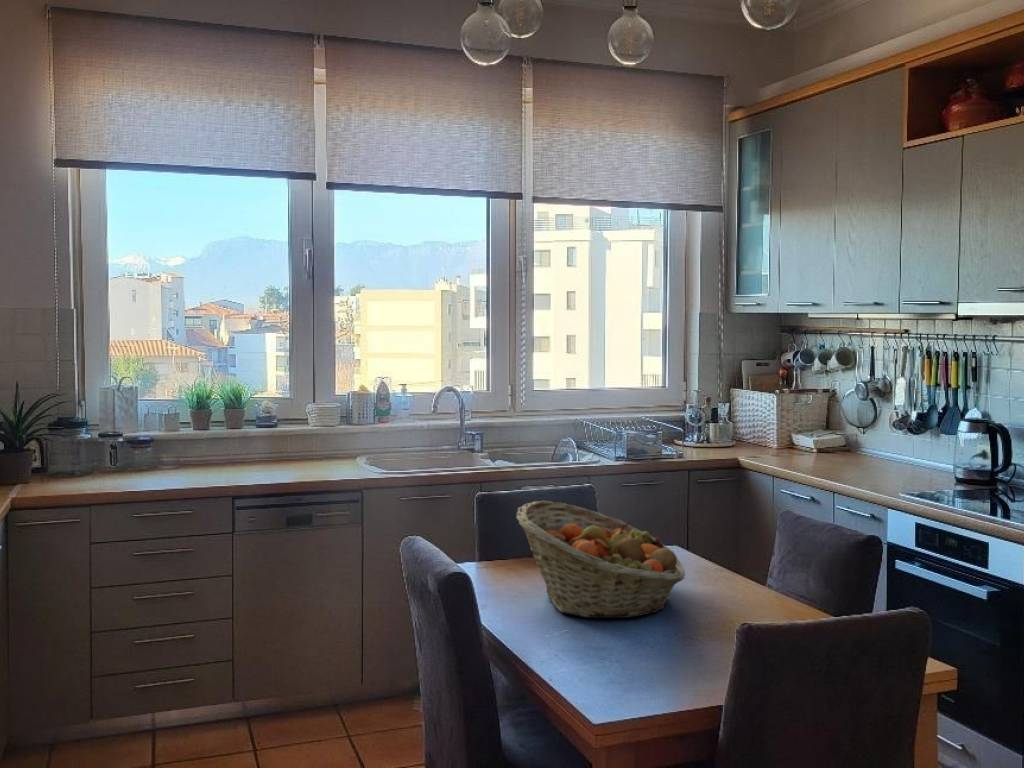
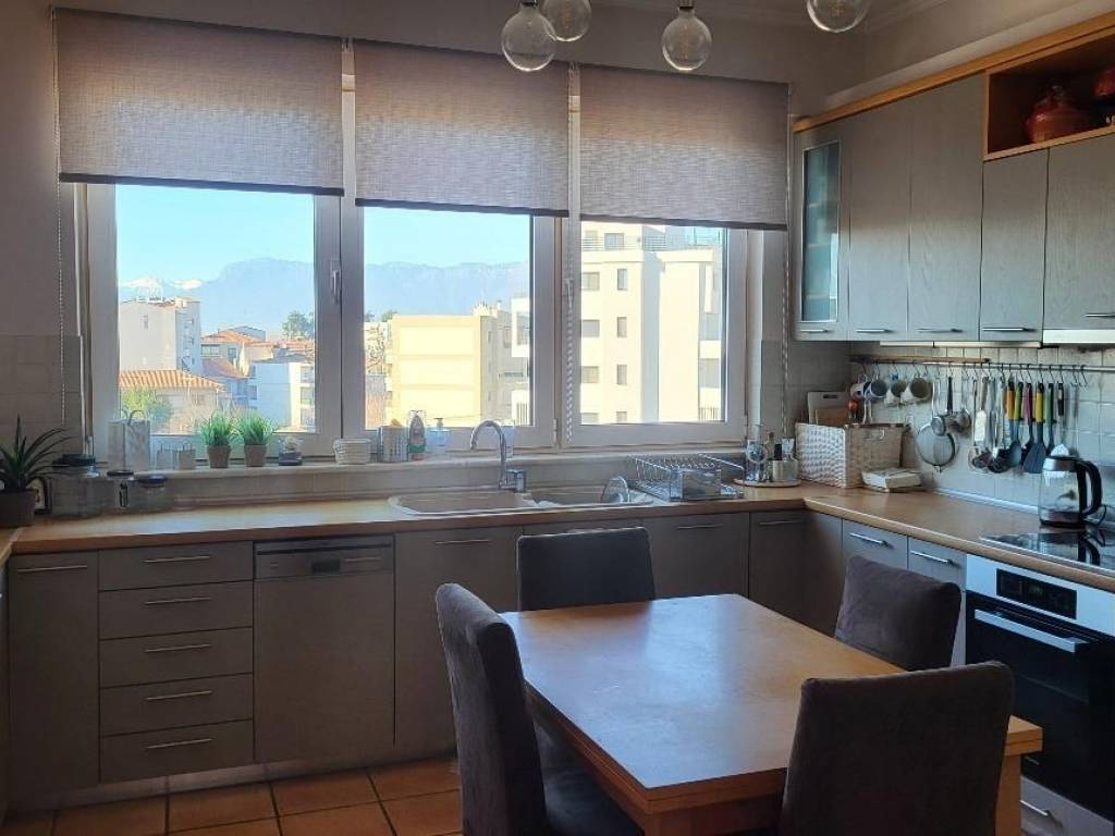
- fruit basket (599, 554)
